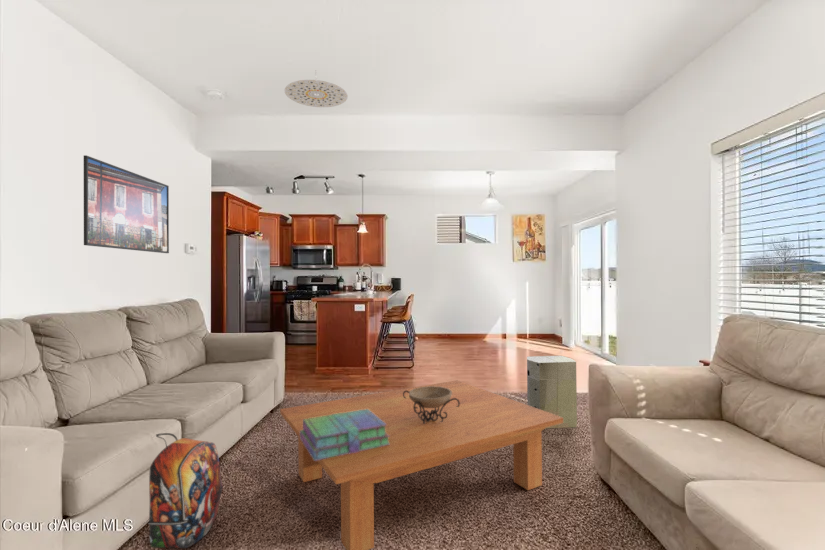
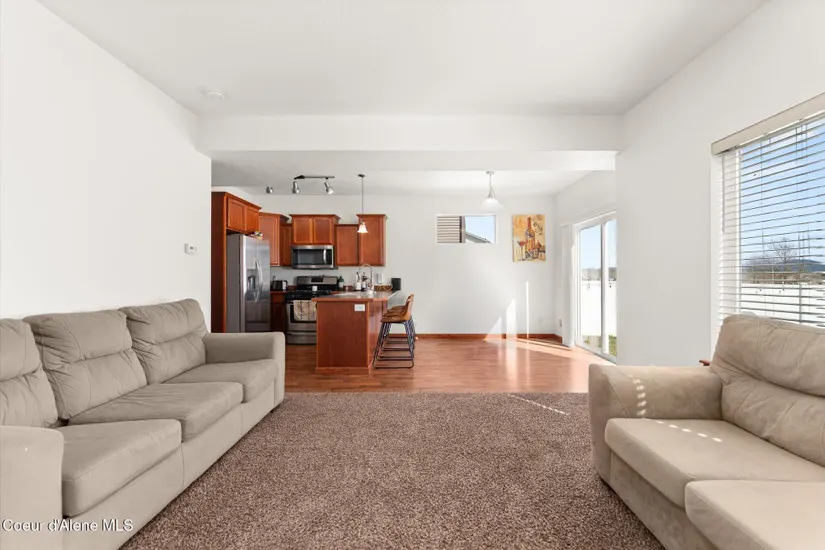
- backpack (184, 484)
- air purifier (551, 390)
- coffee table (416, 446)
- decorative bowl (430, 406)
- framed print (132, 211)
- stack of books (343, 431)
- ceiling light (316, 80)
